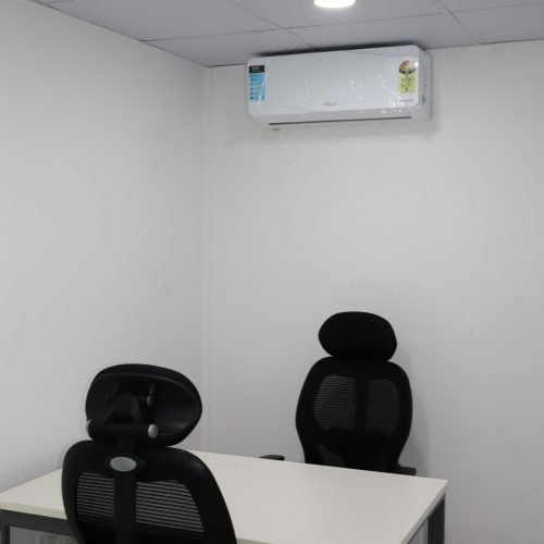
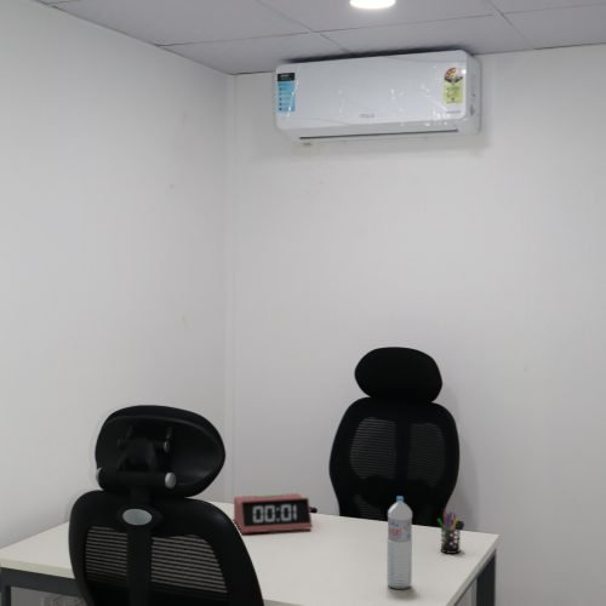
+ pen holder (447, 531)
+ alarm clock (271, 510)
+ water bottle (399, 541)
